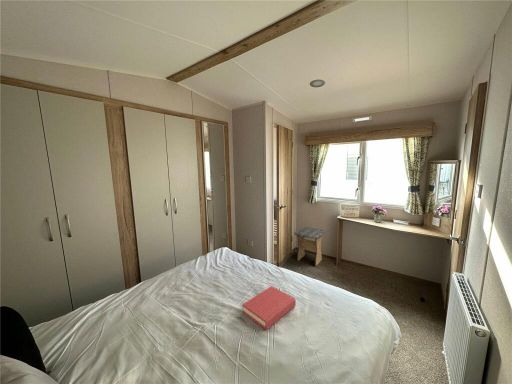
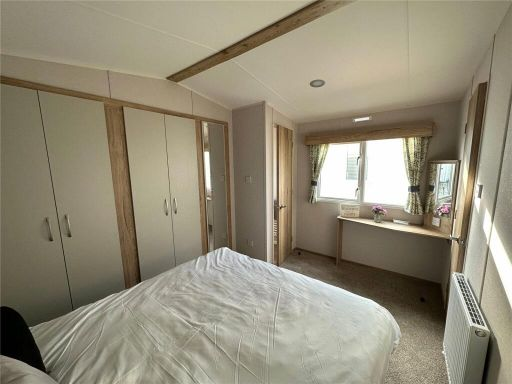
- stool (309, 246)
- hardback book (269, 305)
